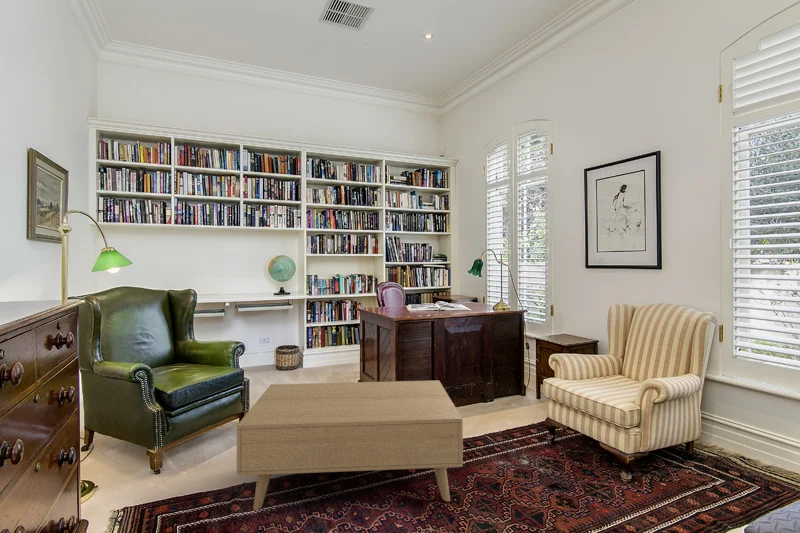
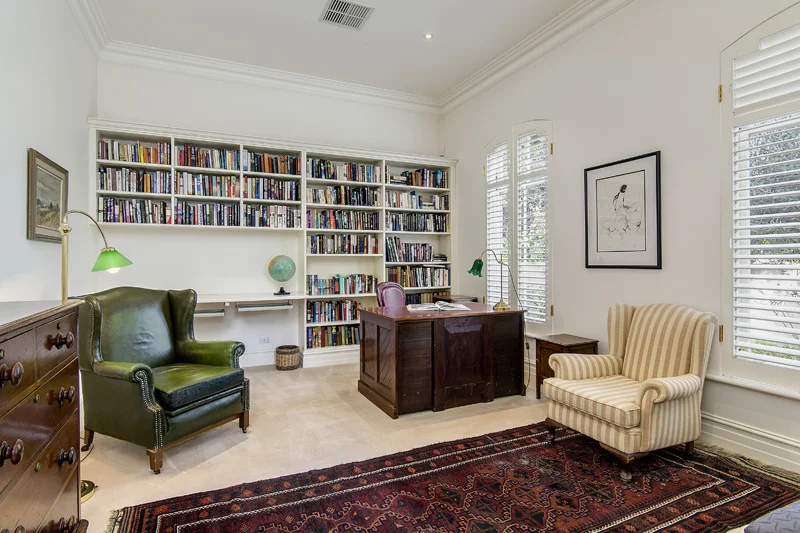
- coffee table (354, 437)
